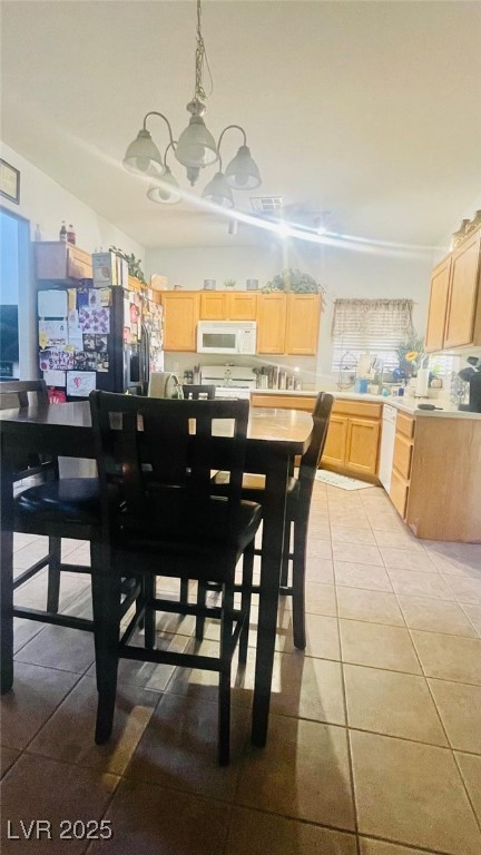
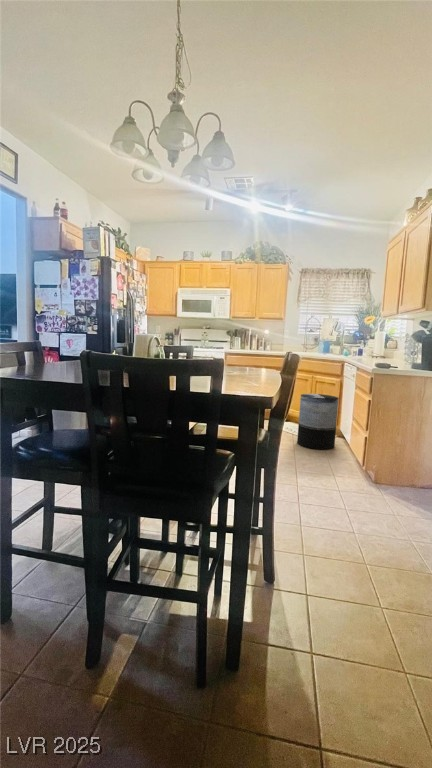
+ trash can (317, 420)
